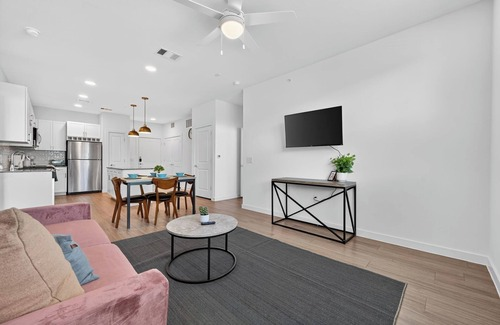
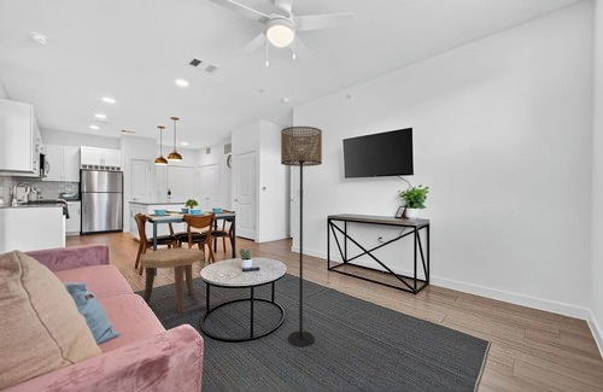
+ floor lamp (300, 235)
+ side table (175, 277)
